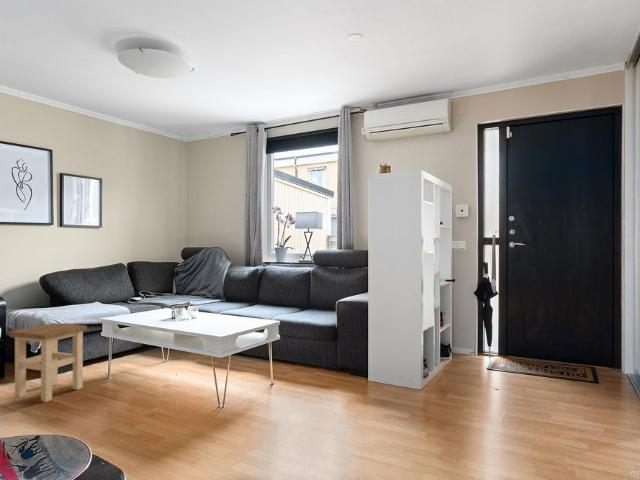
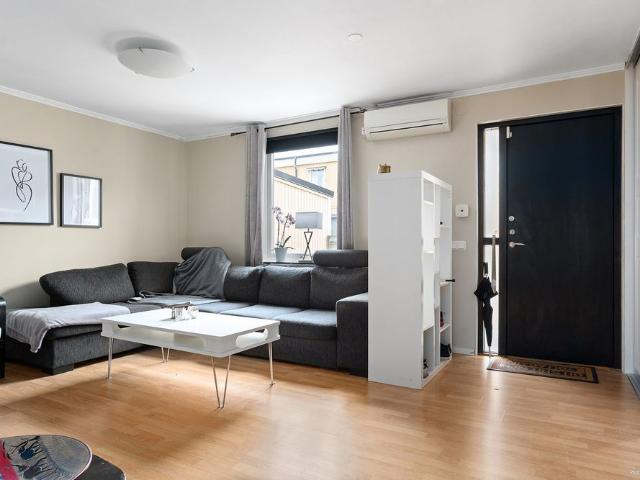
- stool (49, 360)
